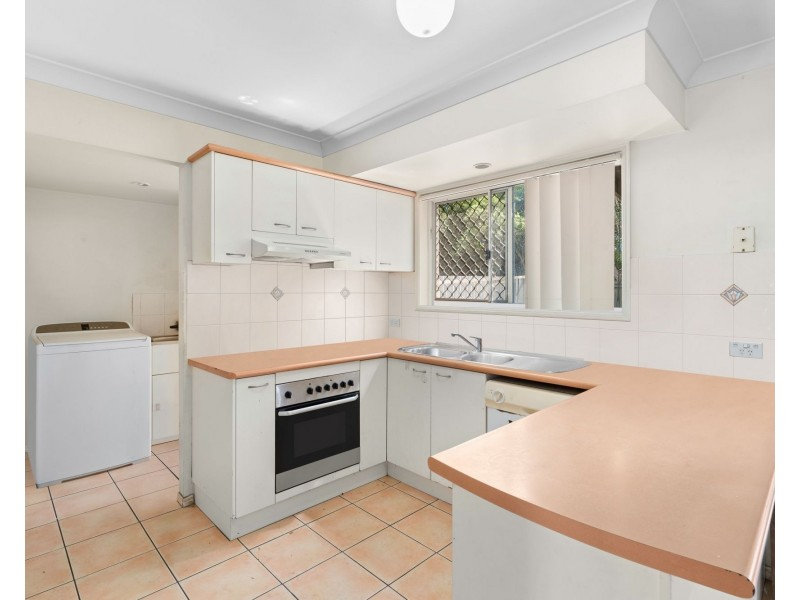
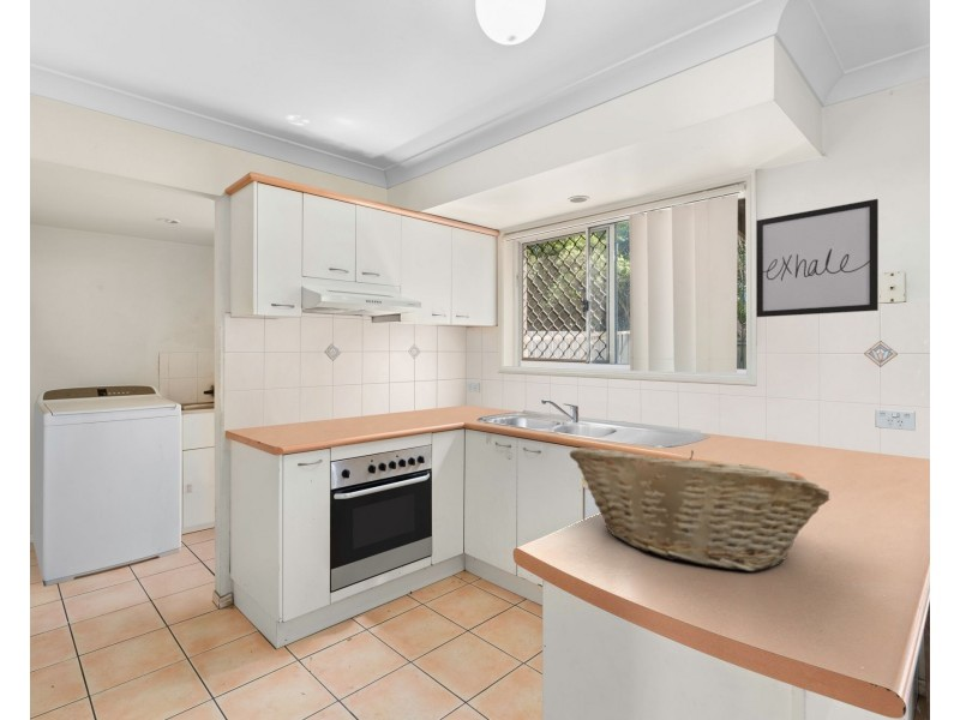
+ wall art (812, 262)
+ fruit basket (685, 492)
